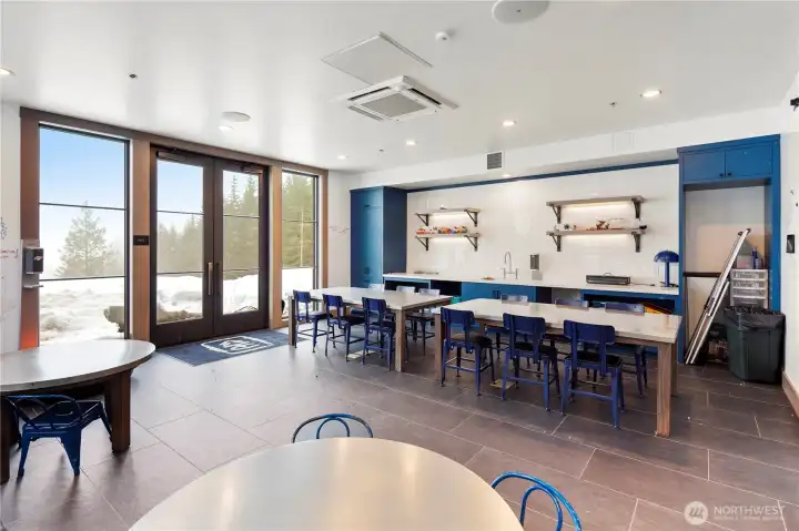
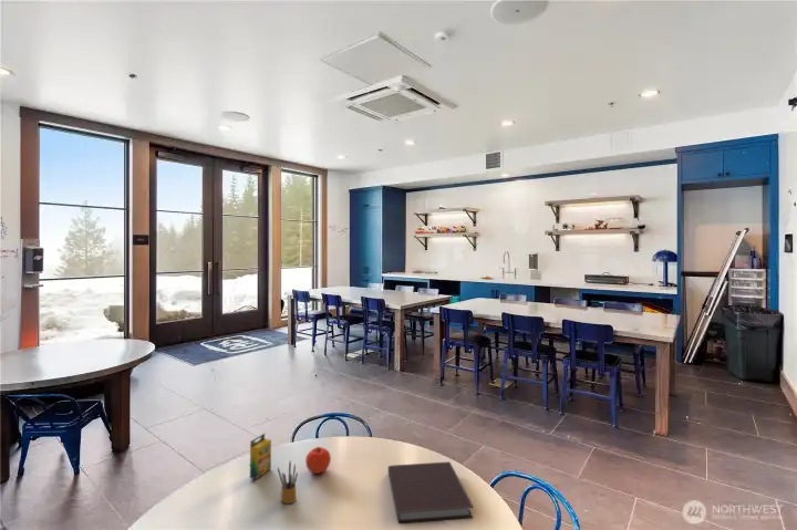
+ apple (318, 458)
+ crayon box (260, 455)
+ notebook (426, 489)
+ pencil box (288, 481)
